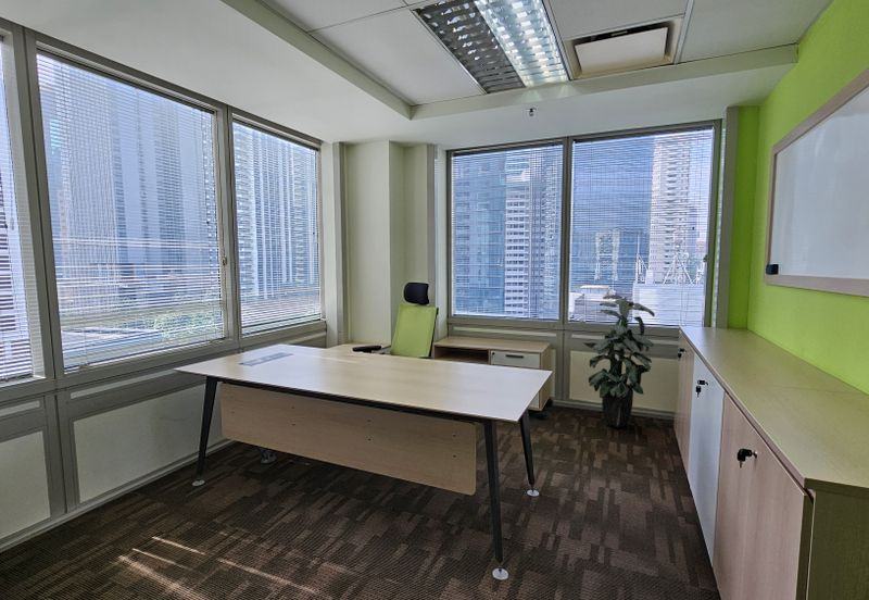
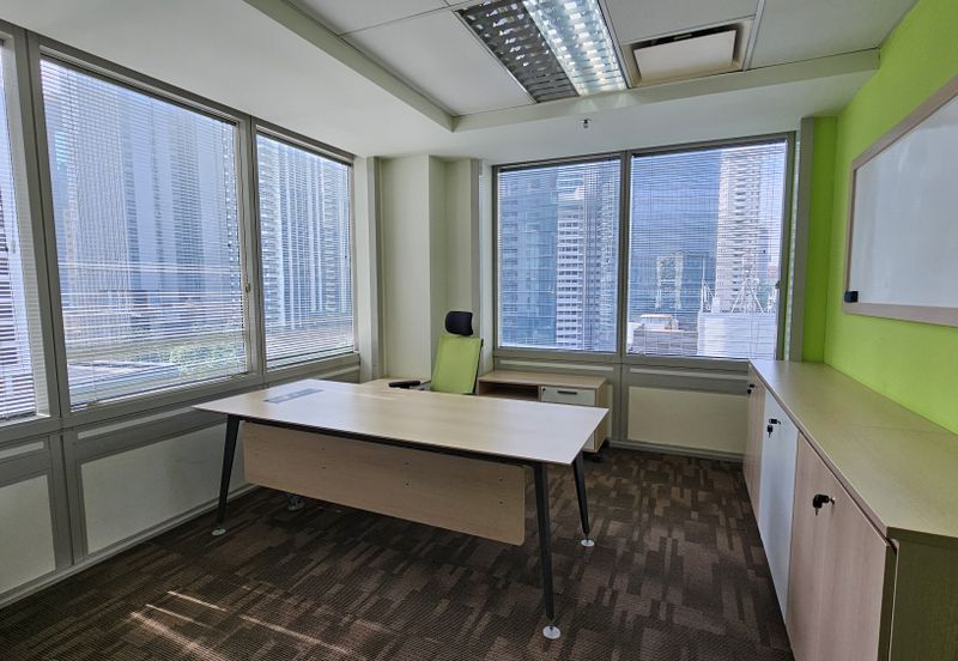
- indoor plant (616, 359)
